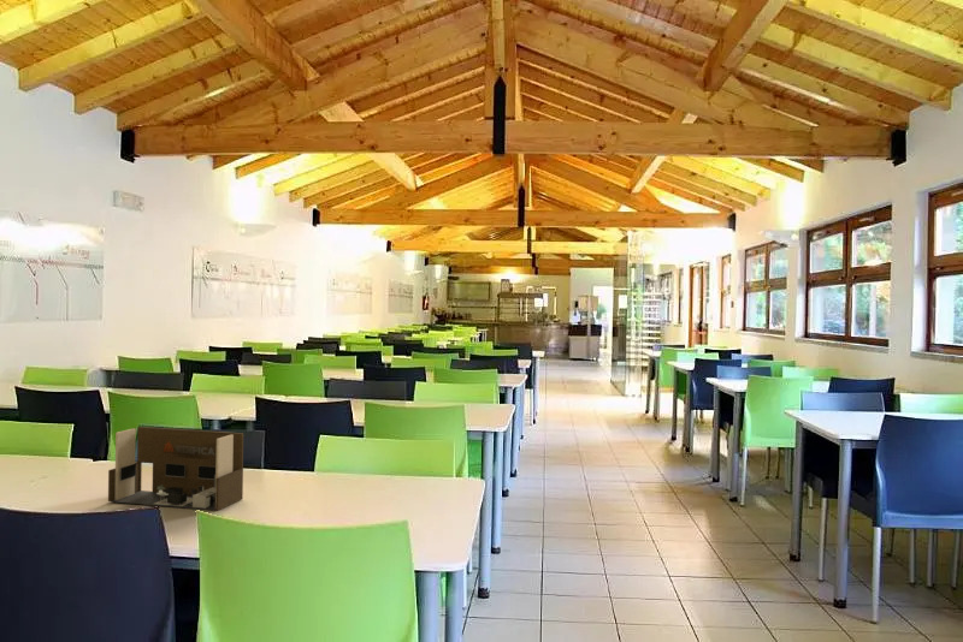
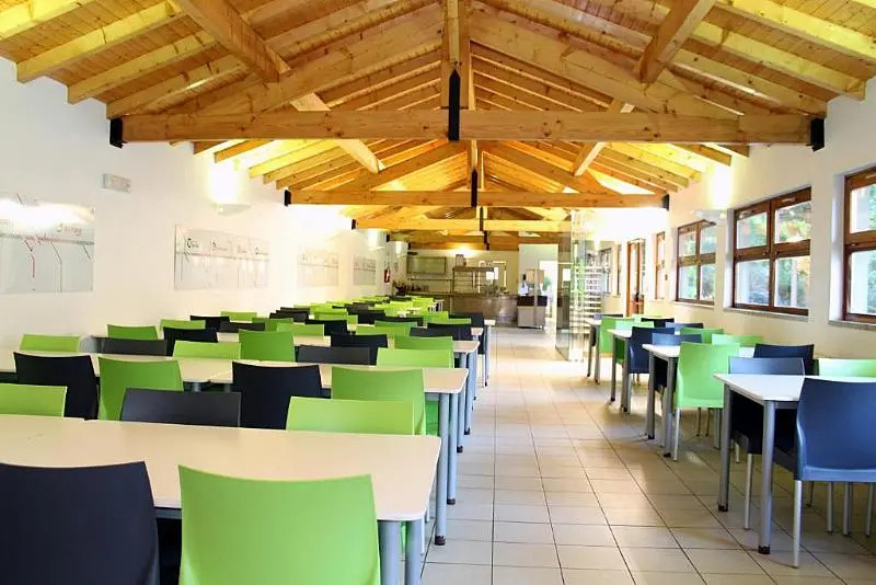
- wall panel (176, 466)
